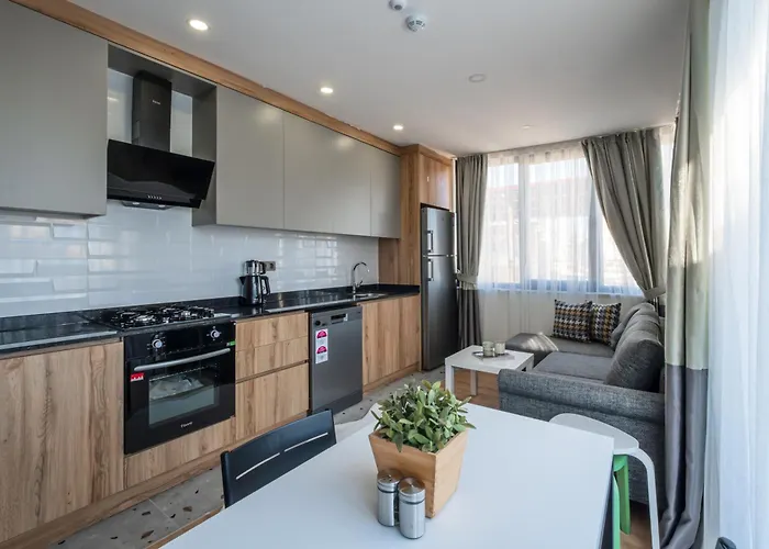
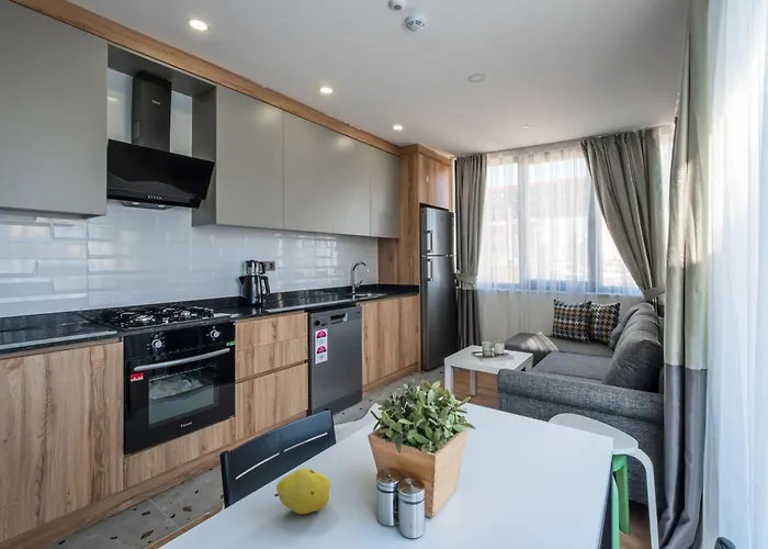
+ fruit (302, 490)
